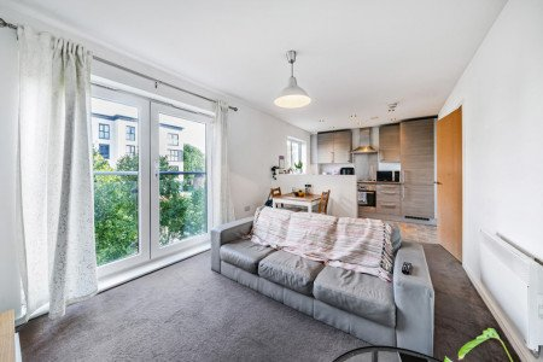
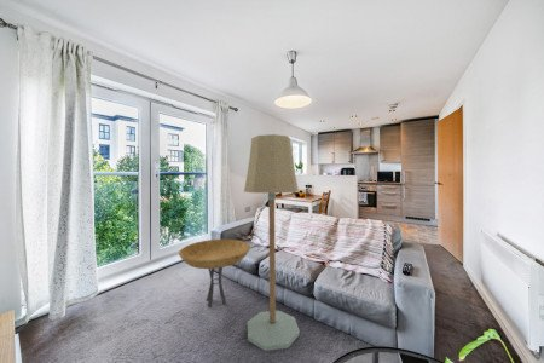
+ floor lamp (271, 234)
+ side table (213, 273)
